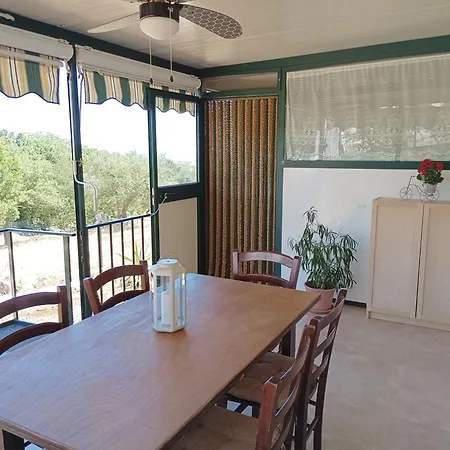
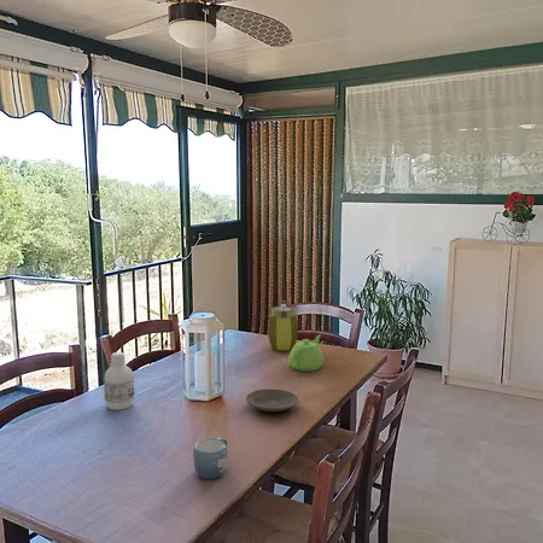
+ jar (282, 328)
+ teapot (306, 352)
+ mug (214, 456)
+ plate (272, 402)
+ bottle (118, 380)
